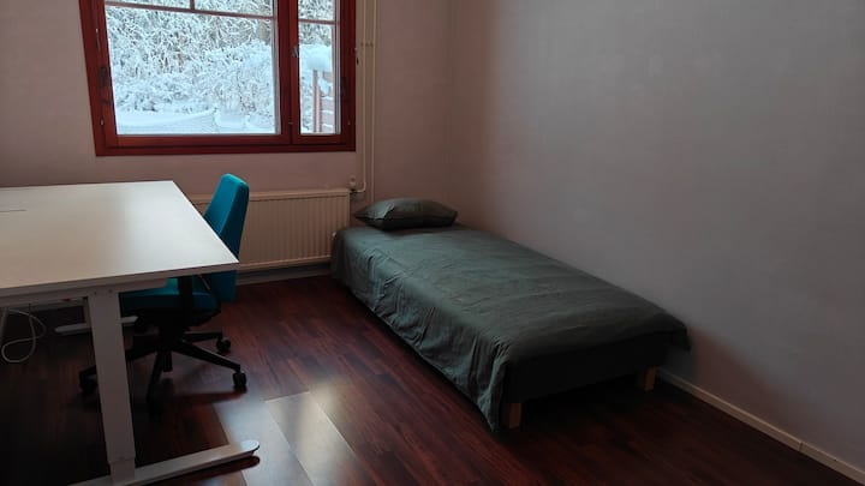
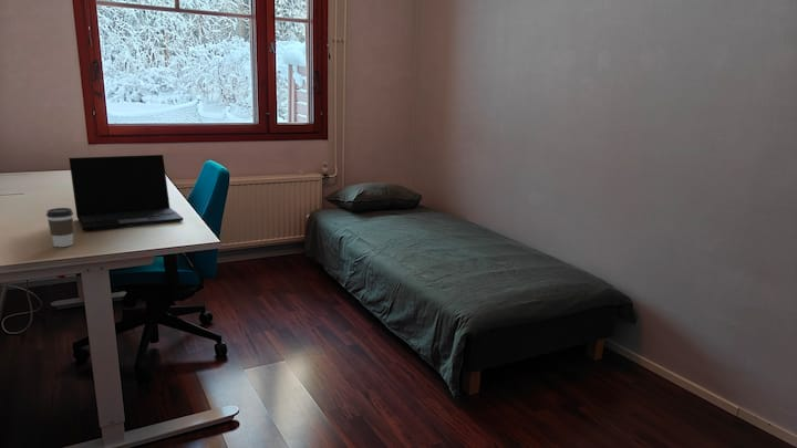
+ coffee cup (61, 227)
+ laptop (126, 189)
